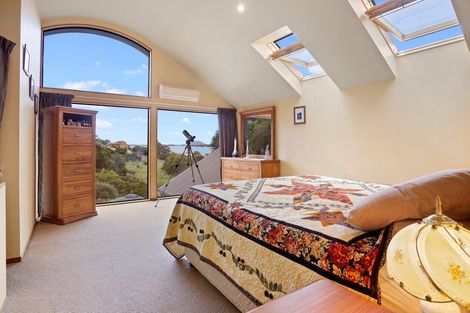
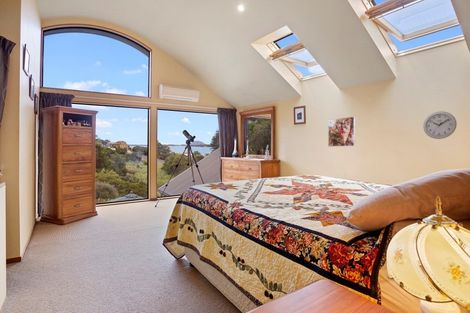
+ wall clock (439, 125)
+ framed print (341, 132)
